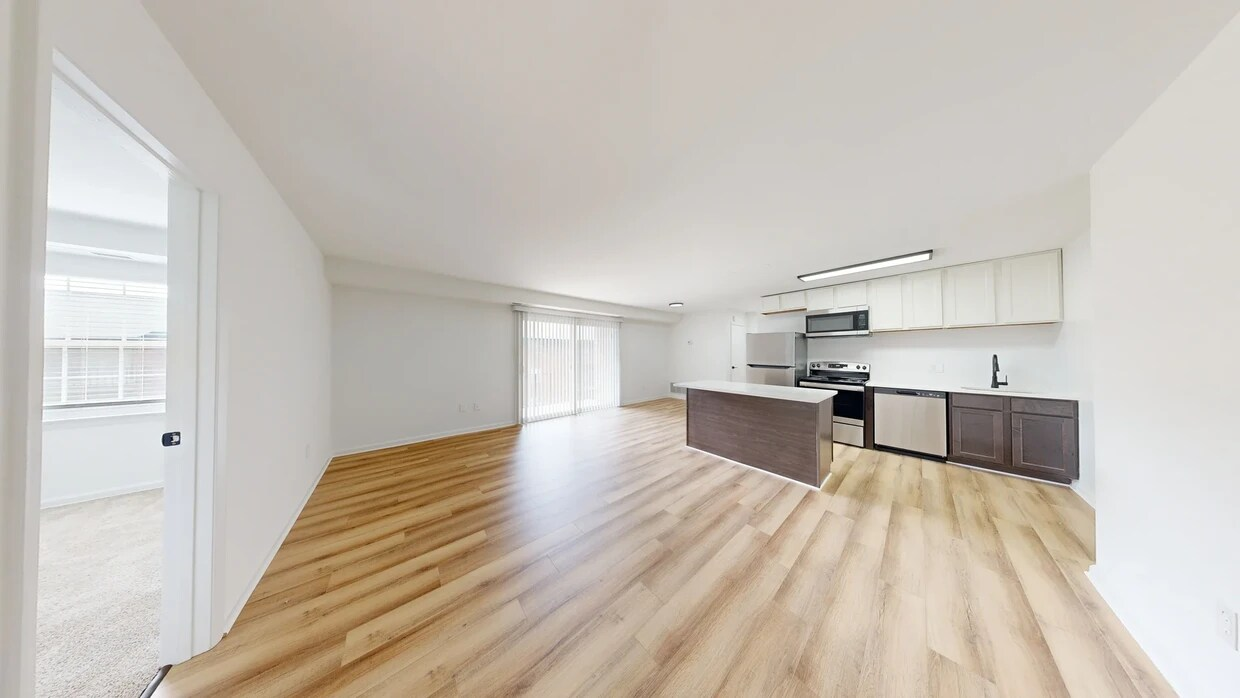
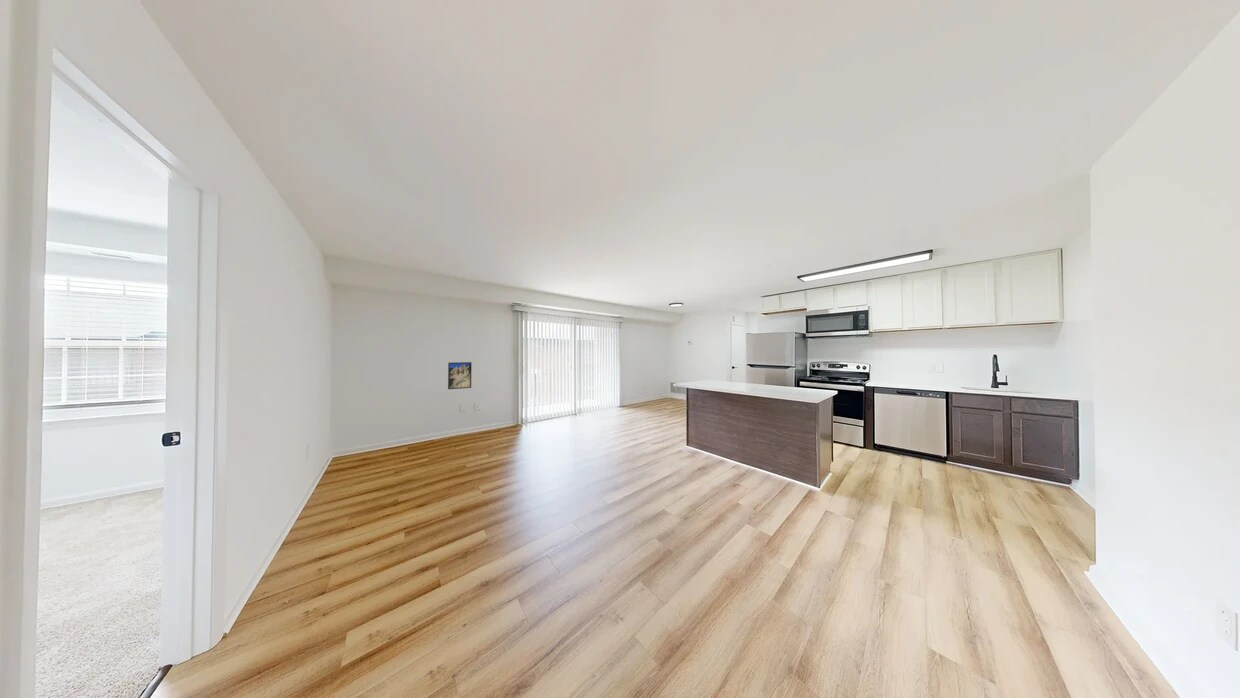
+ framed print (460, 375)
